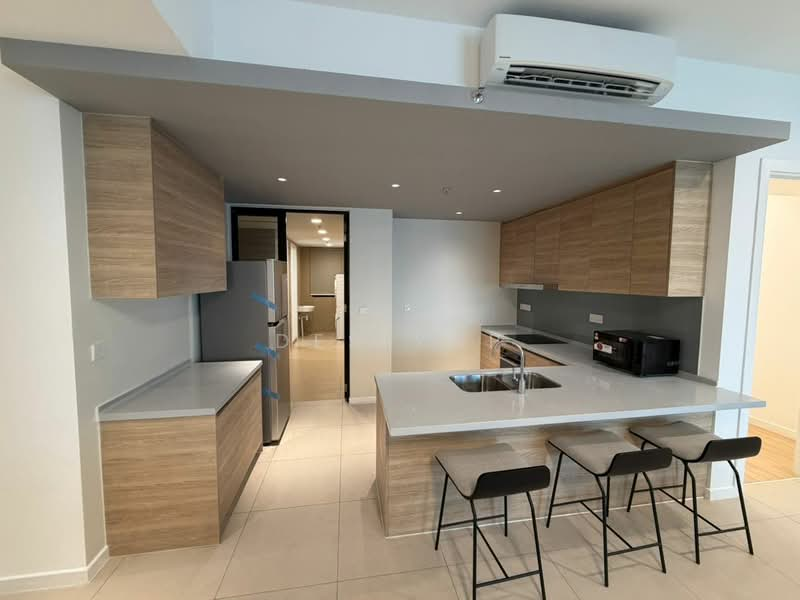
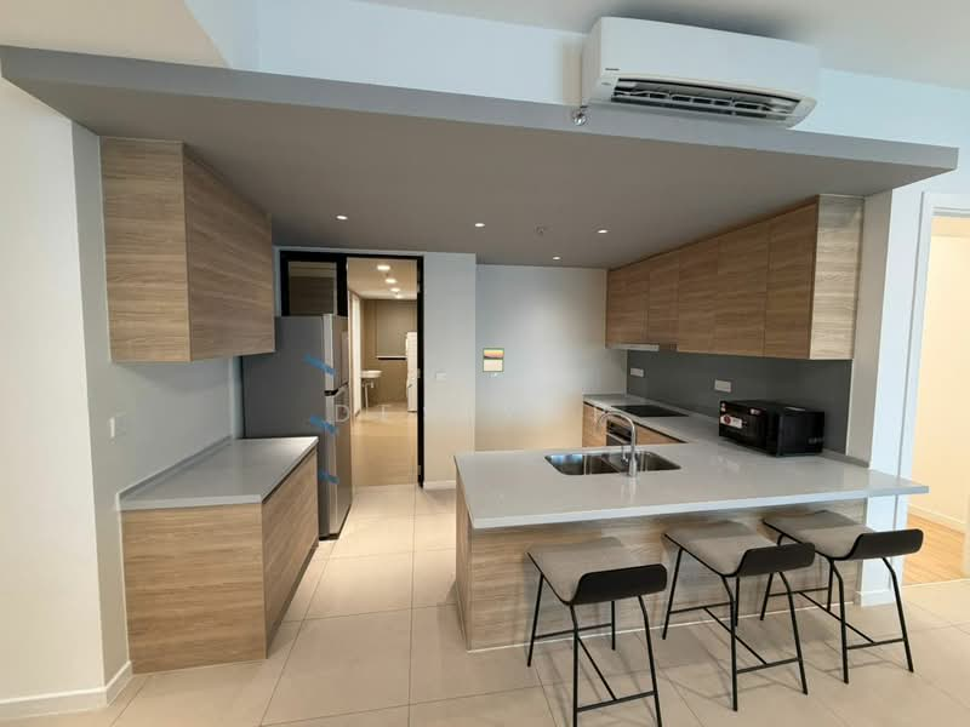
+ calendar (492, 359)
